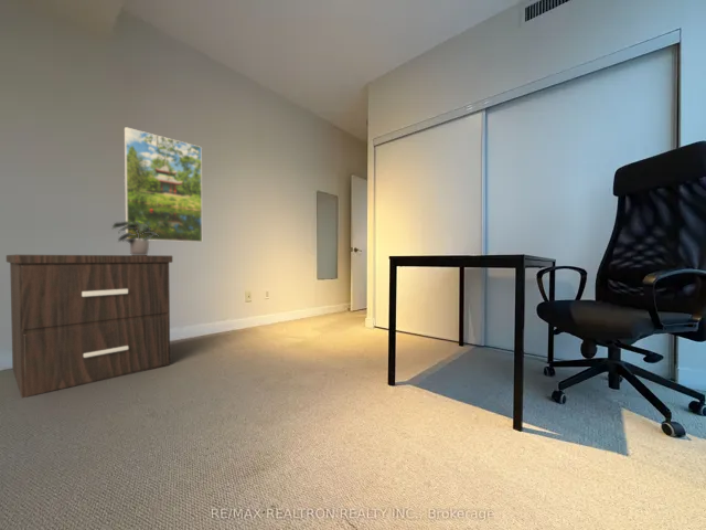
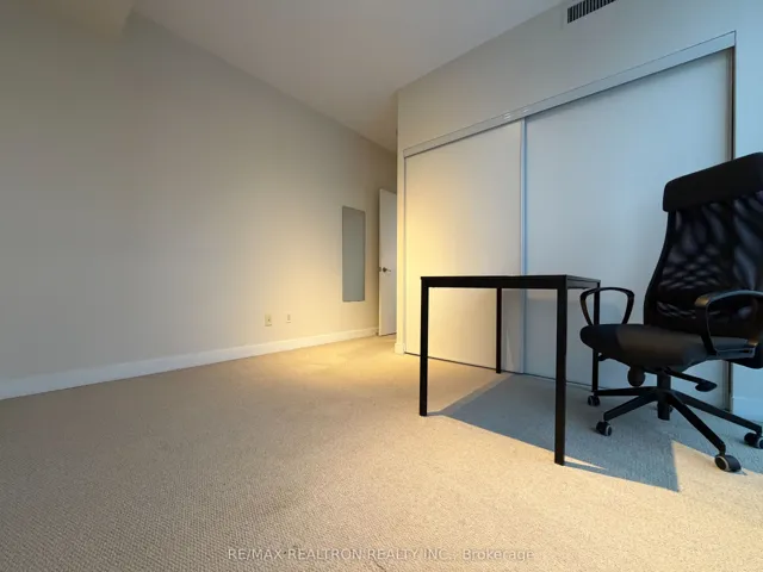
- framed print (165, 189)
- nightstand (92, 311)
- potted plant (133, 239)
